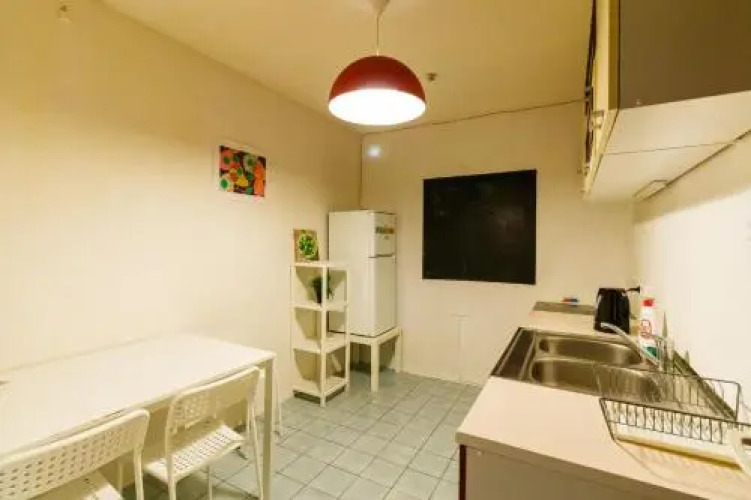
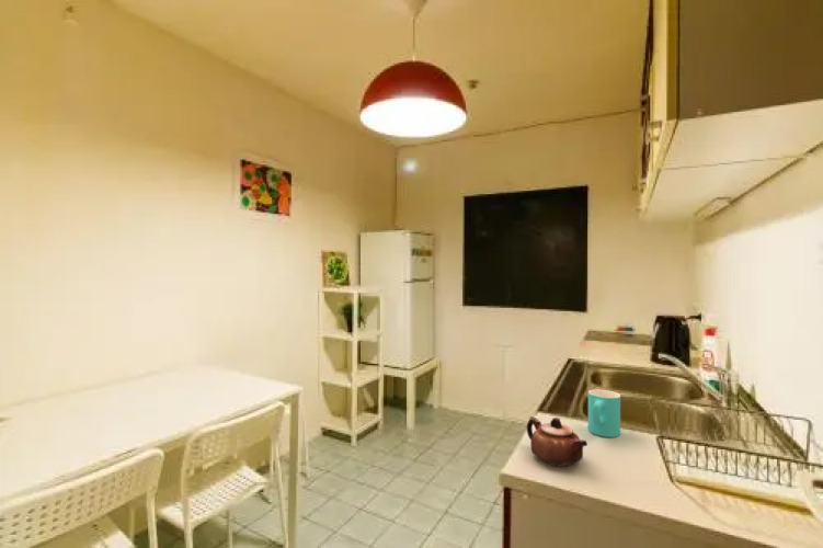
+ cup (599, 413)
+ teapot (555, 436)
